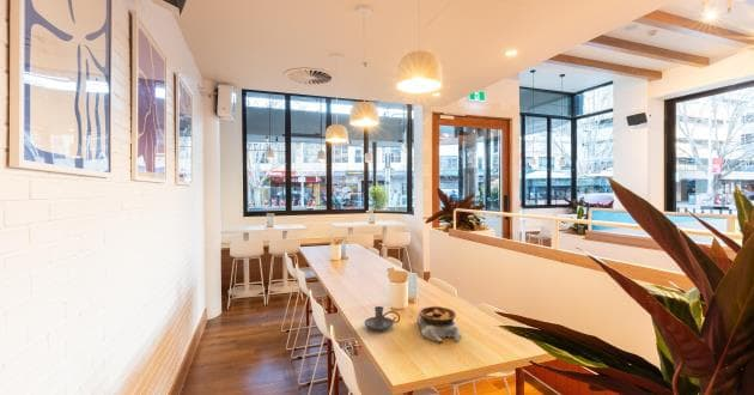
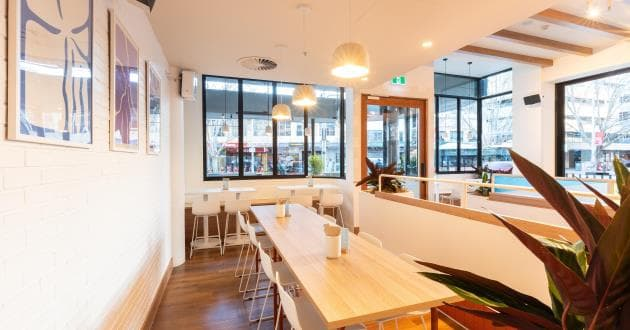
- bowl (439, 321)
- candle holder (382, 316)
